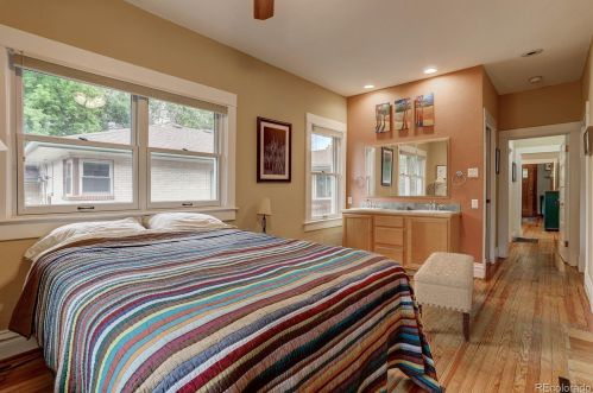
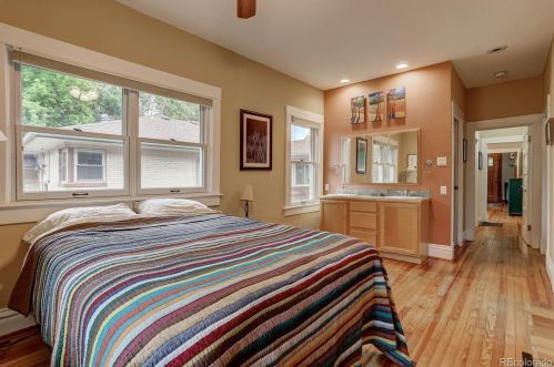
- bench (447, 287)
